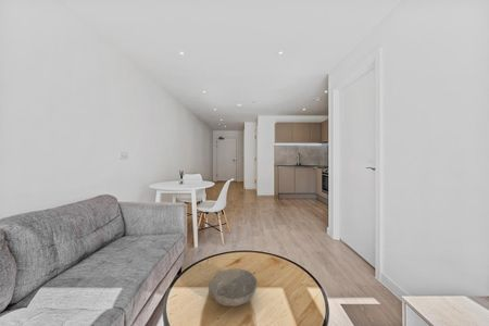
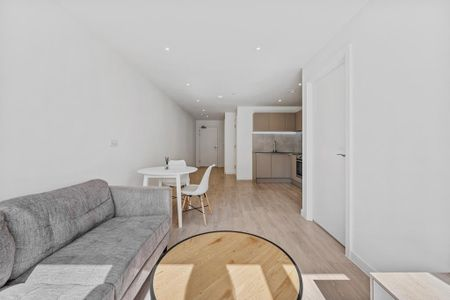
- bowl (233, 289)
